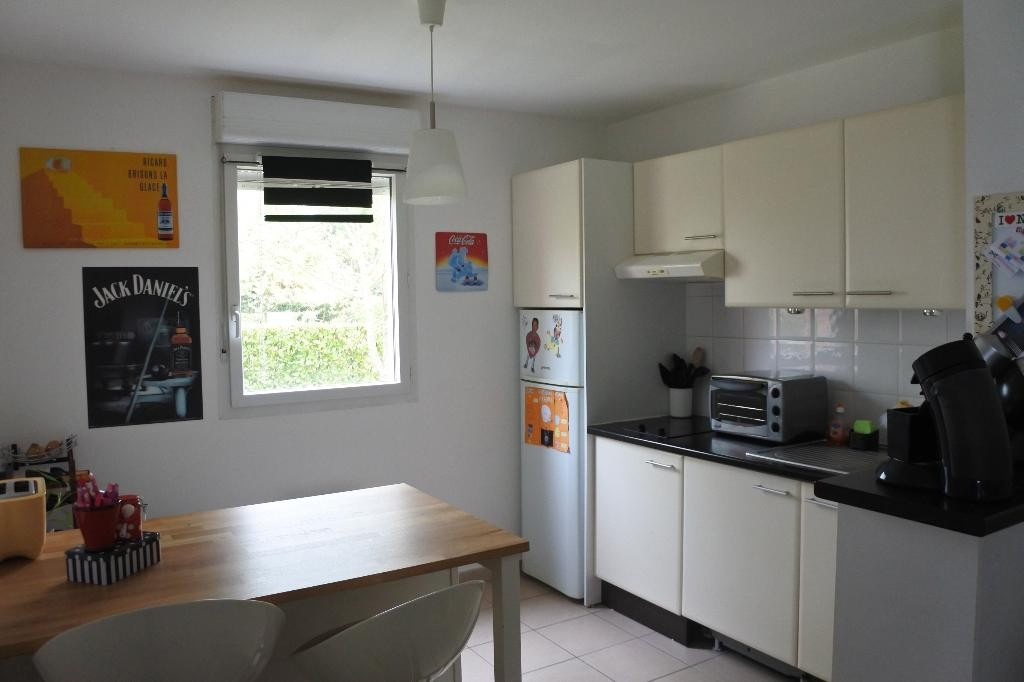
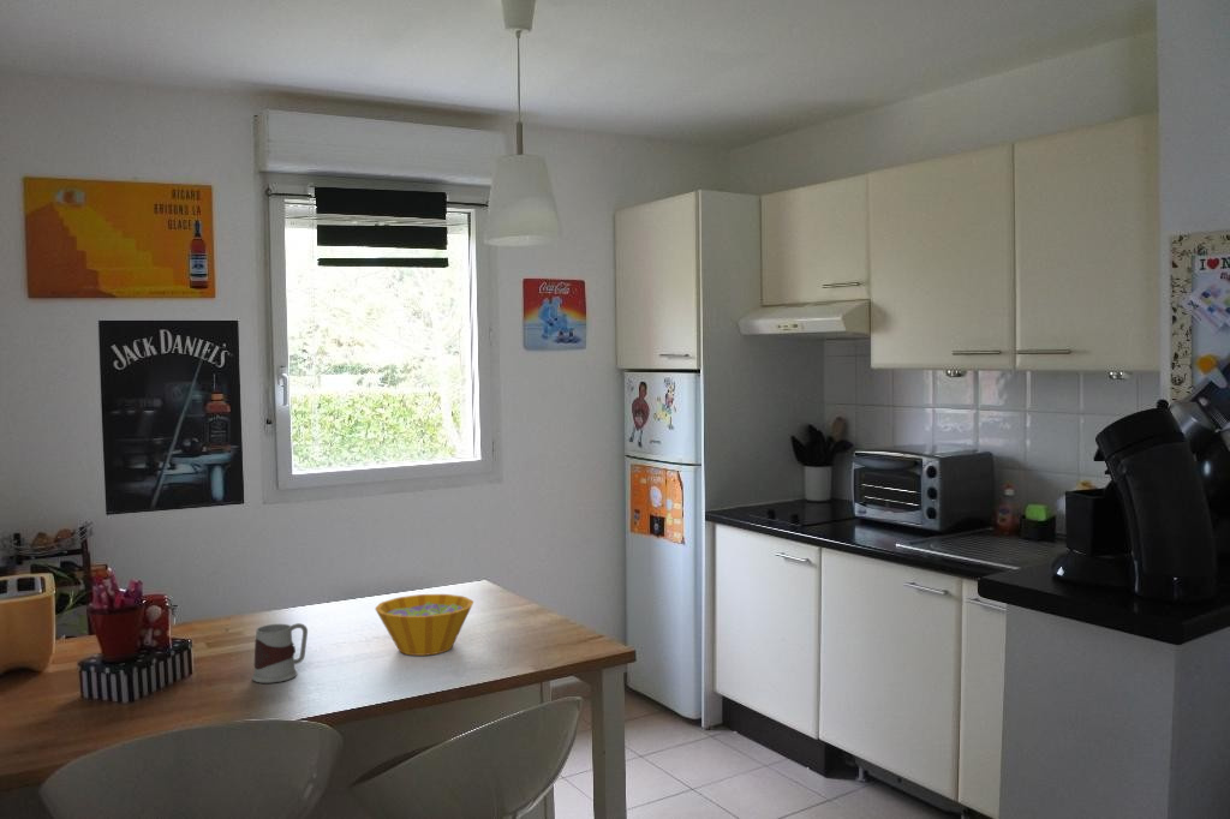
+ mug (280, 650)
+ bowl (425, 626)
